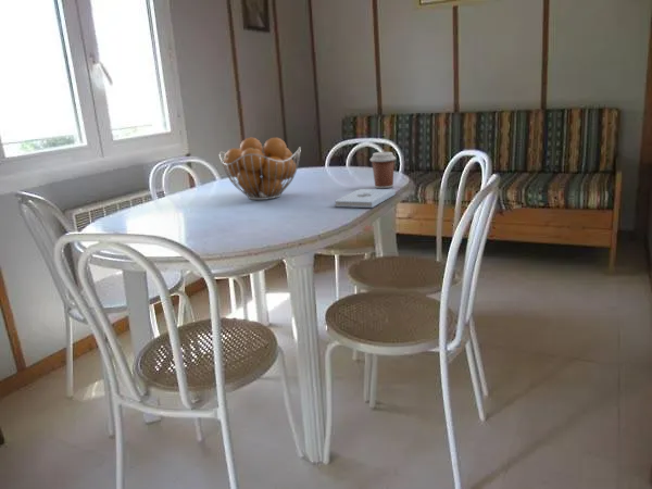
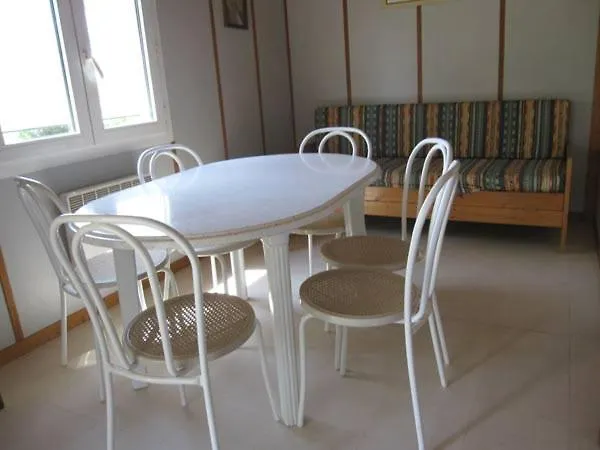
- fruit basket (261, 167)
- notepad (365, 197)
- coffee cup (383, 170)
